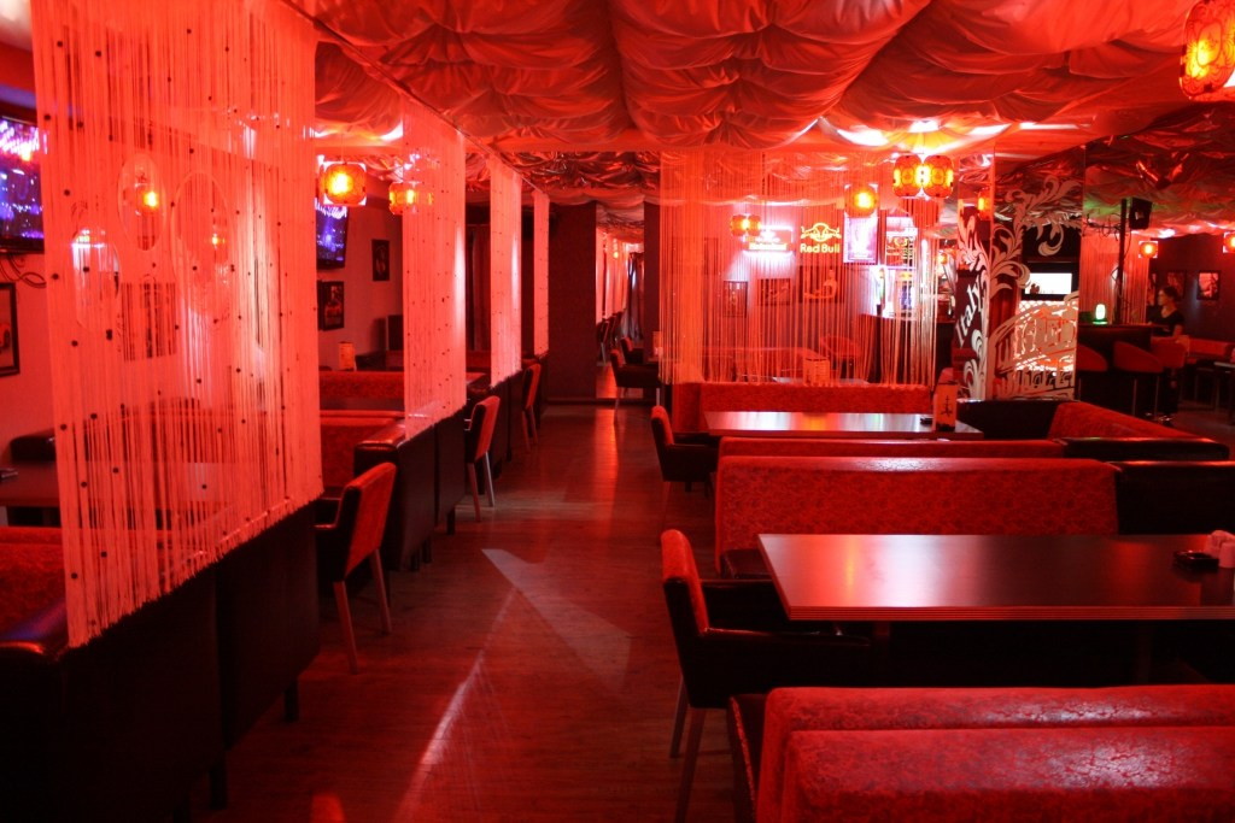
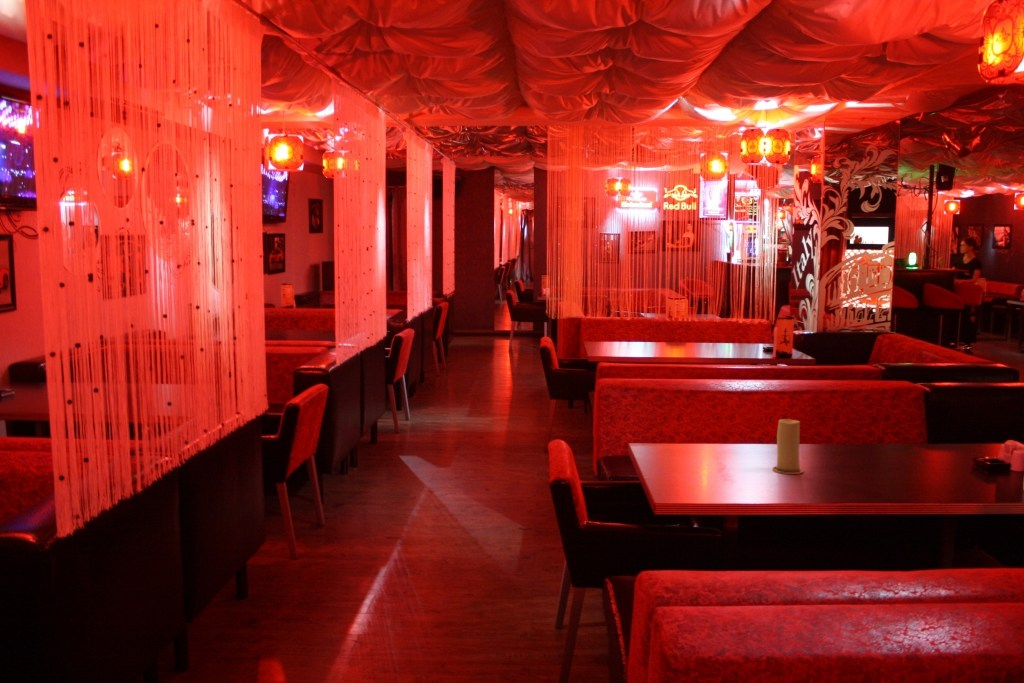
+ candle (788, 445)
